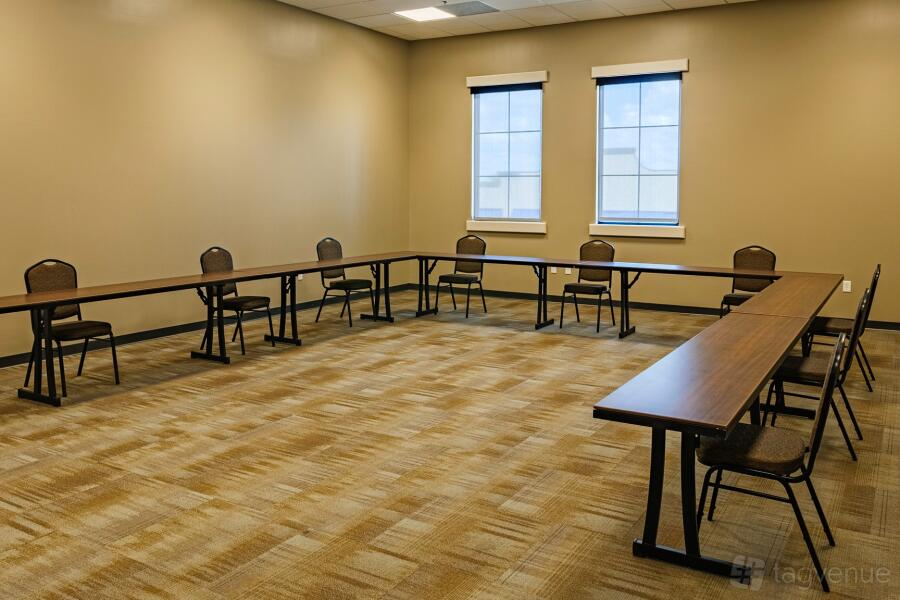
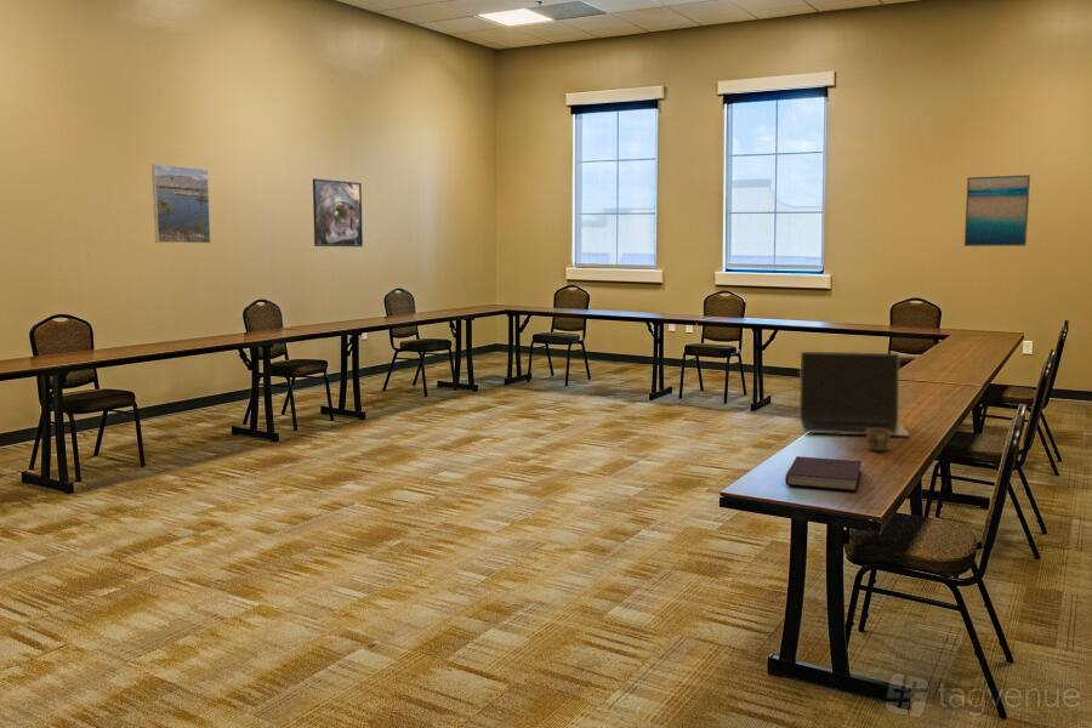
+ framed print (337, 214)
+ wall art (996, 211)
+ cup (877, 440)
+ laptop (852, 391)
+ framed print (182, 205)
+ notebook (824, 472)
